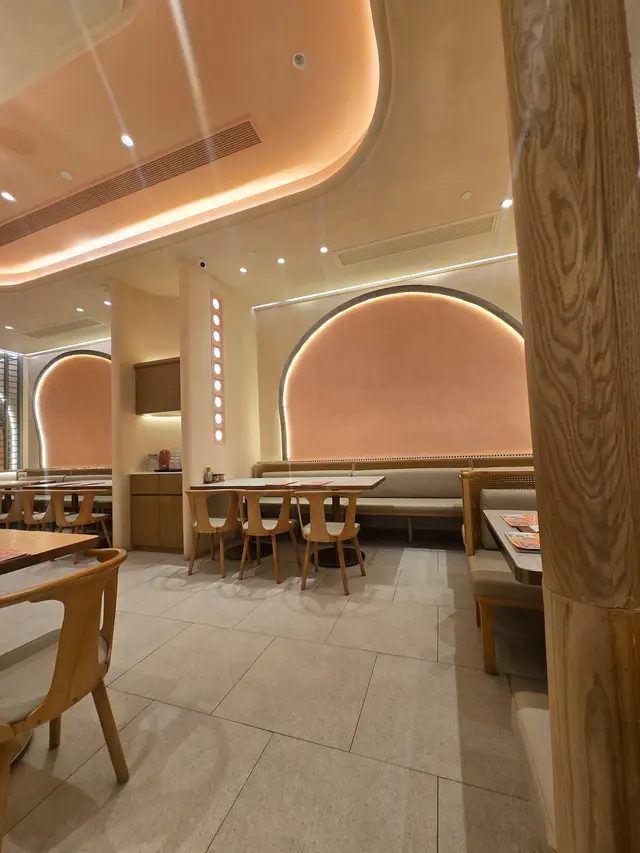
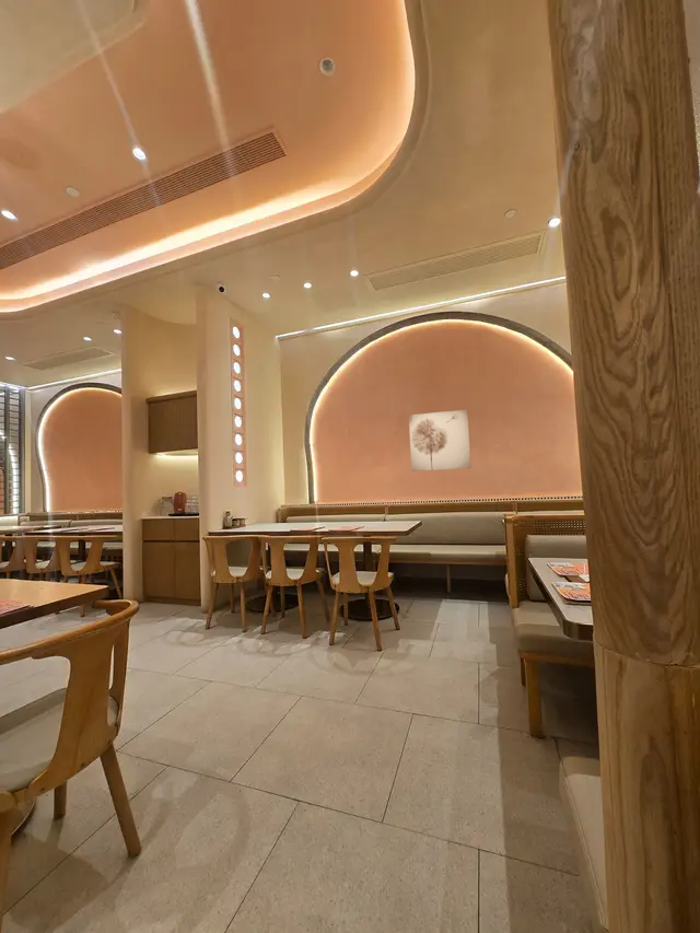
+ wall art (439, 441)
